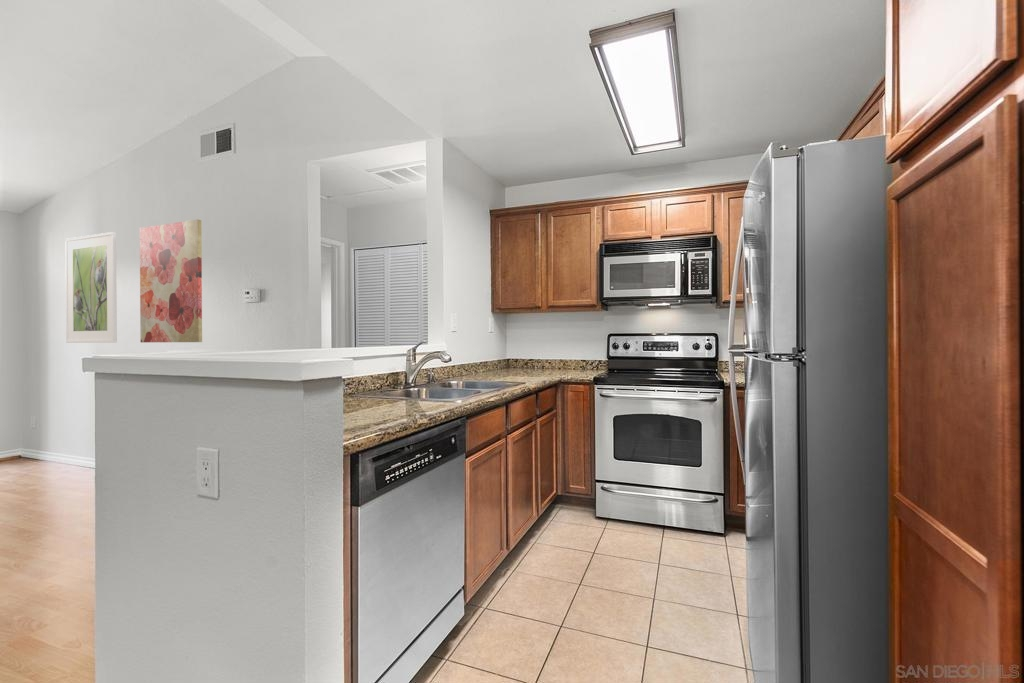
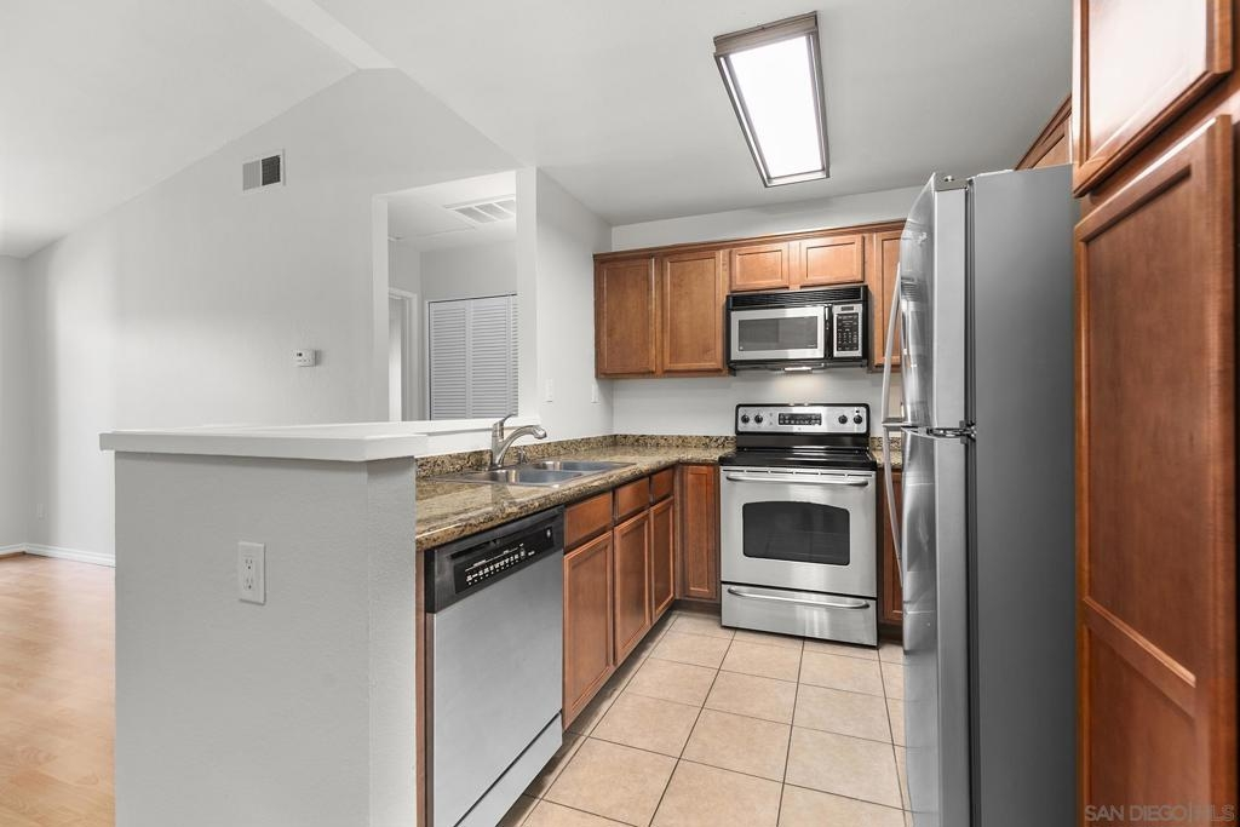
- wall art (169, 283)
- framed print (90, 289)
